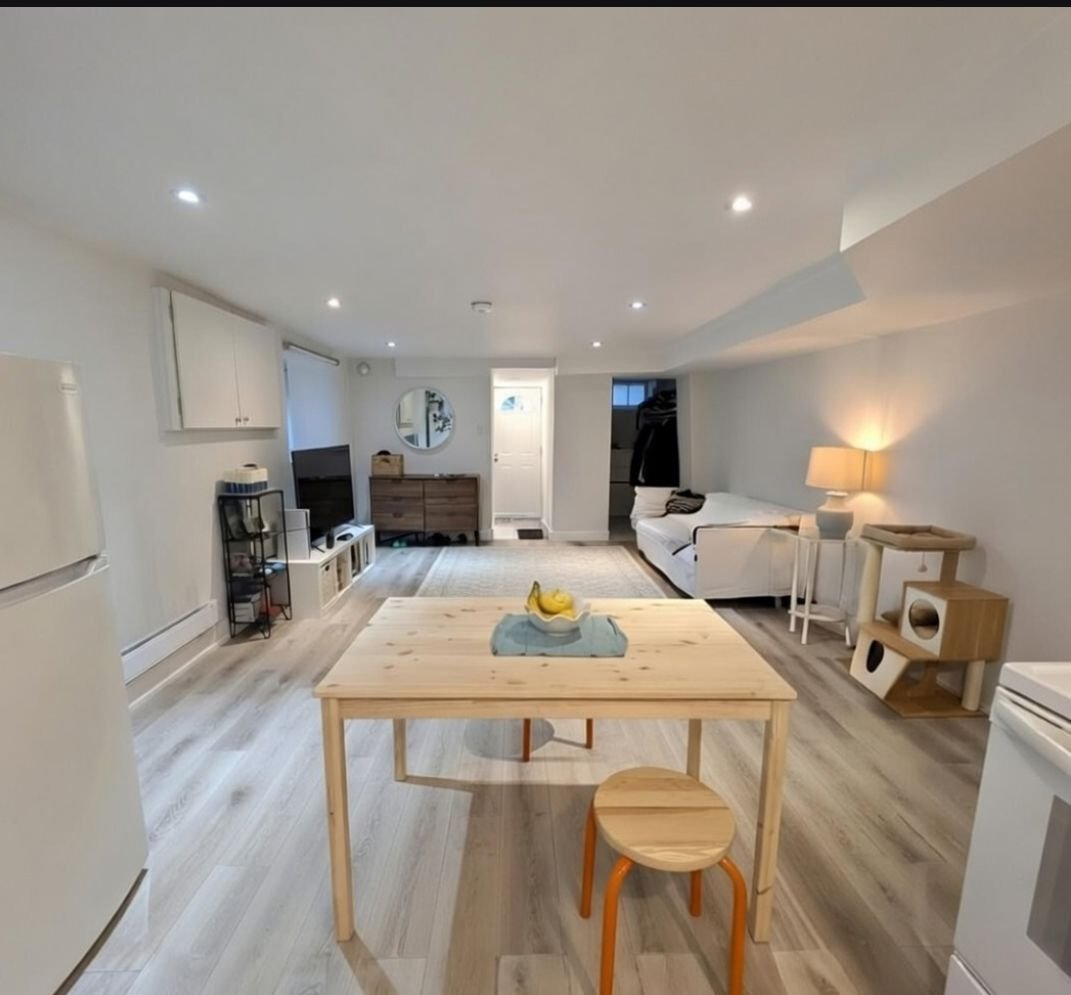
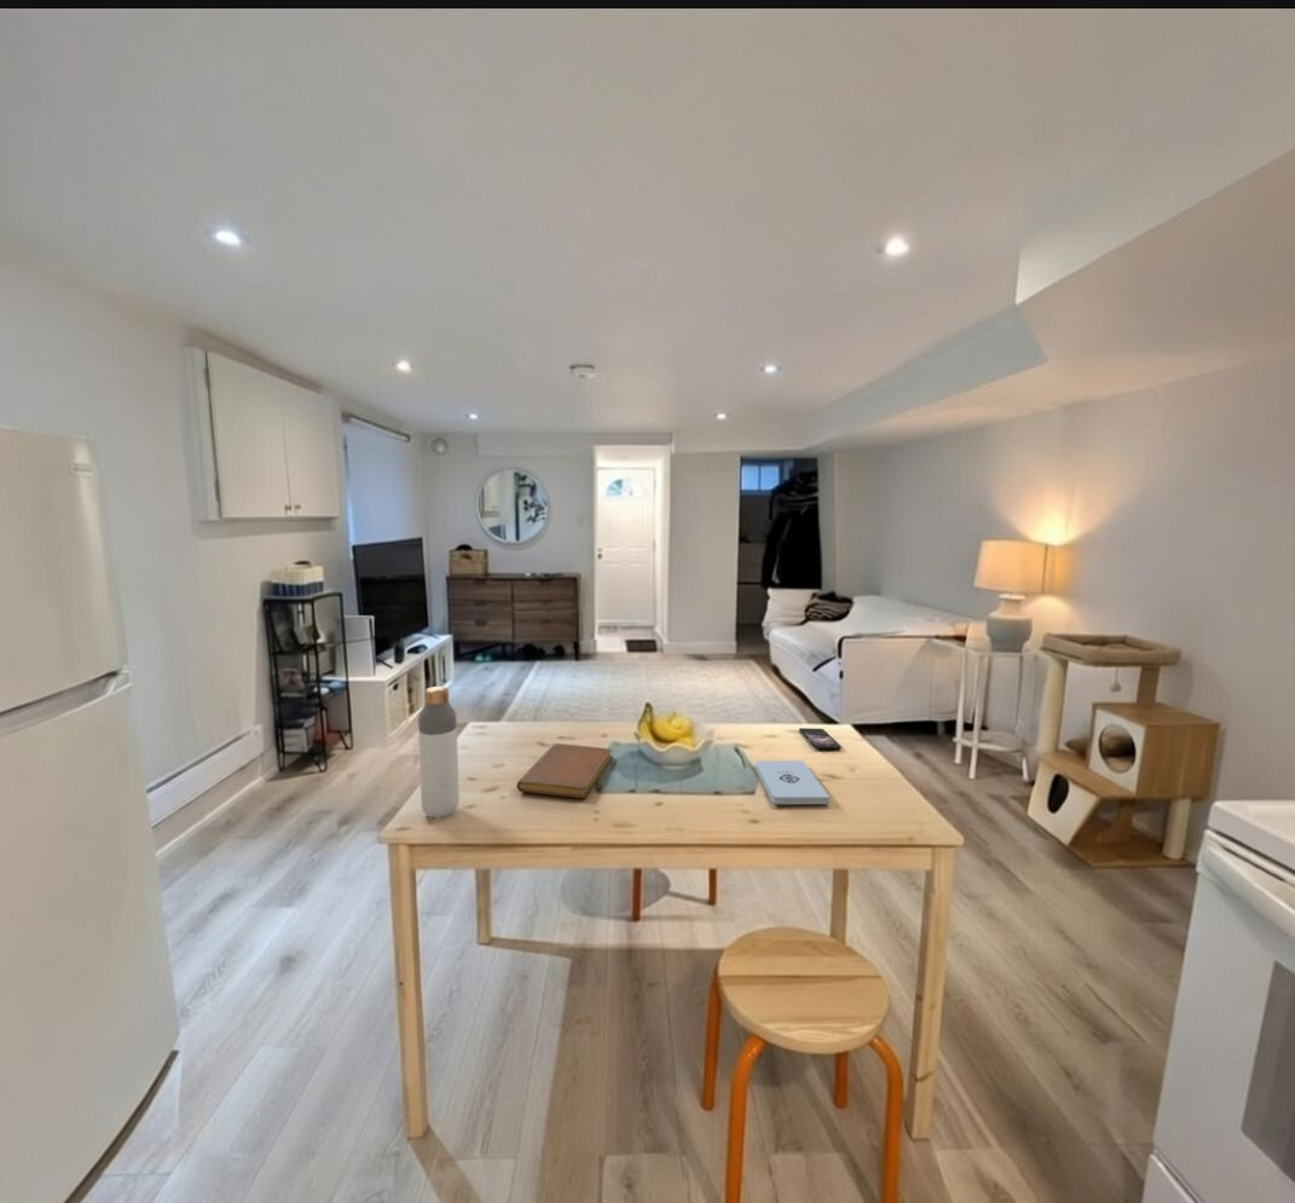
+ smartphone (819, 738)
+ bottle (438, 751)
+ notebook (567, 768)
+ notepad (788, 780)
